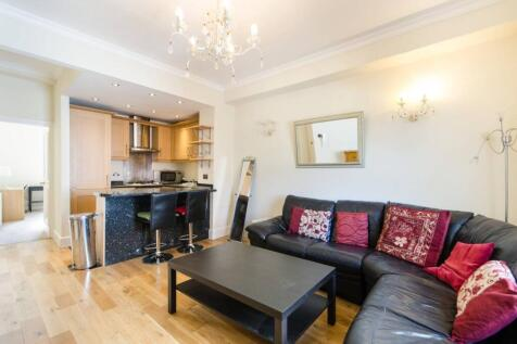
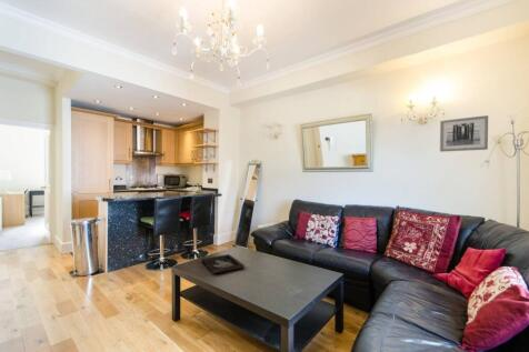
+ wall art (462, 134)
+ decorative tray (221, 263)
